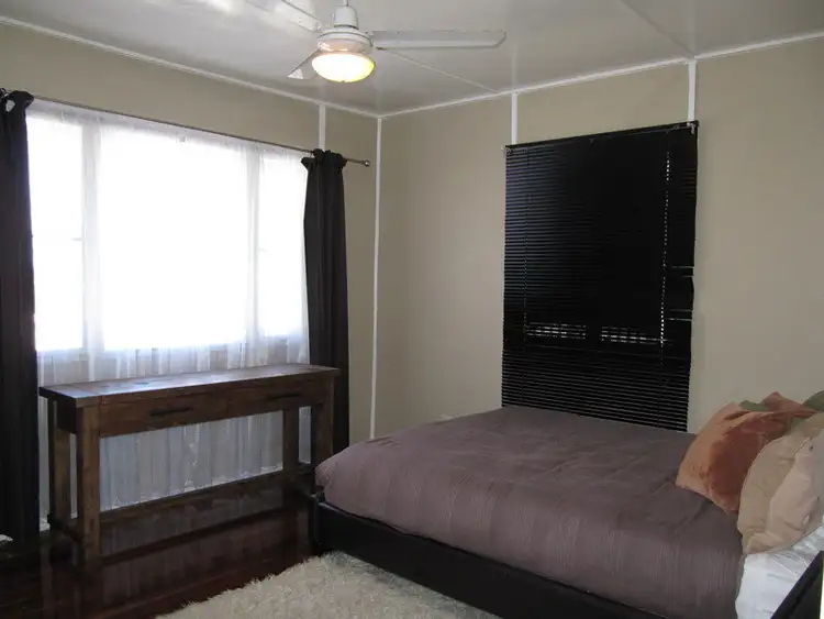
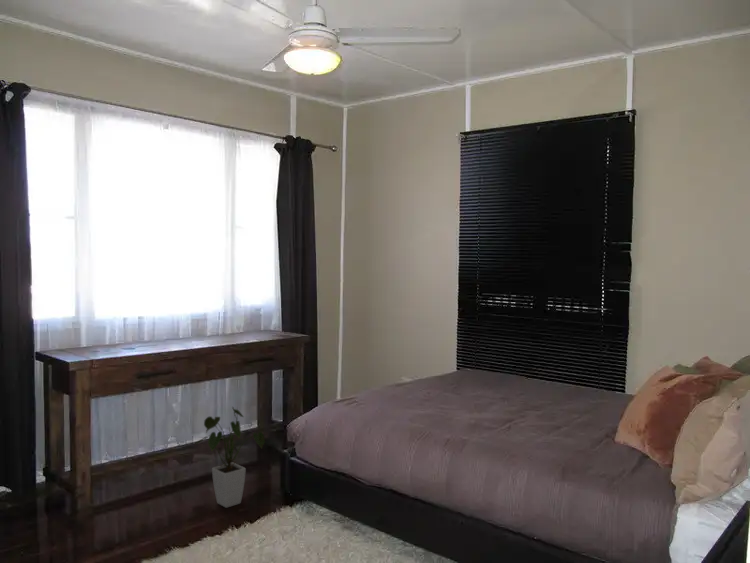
+ house plant (234, 457)
